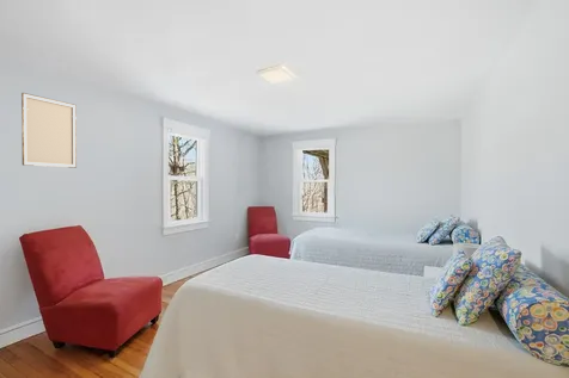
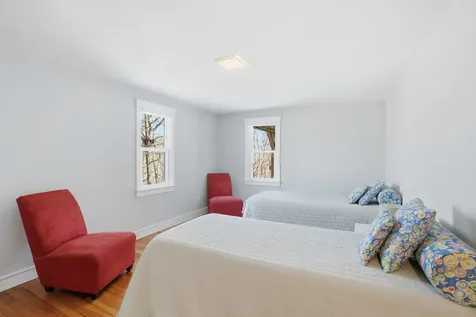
- wall art (50, 132)
